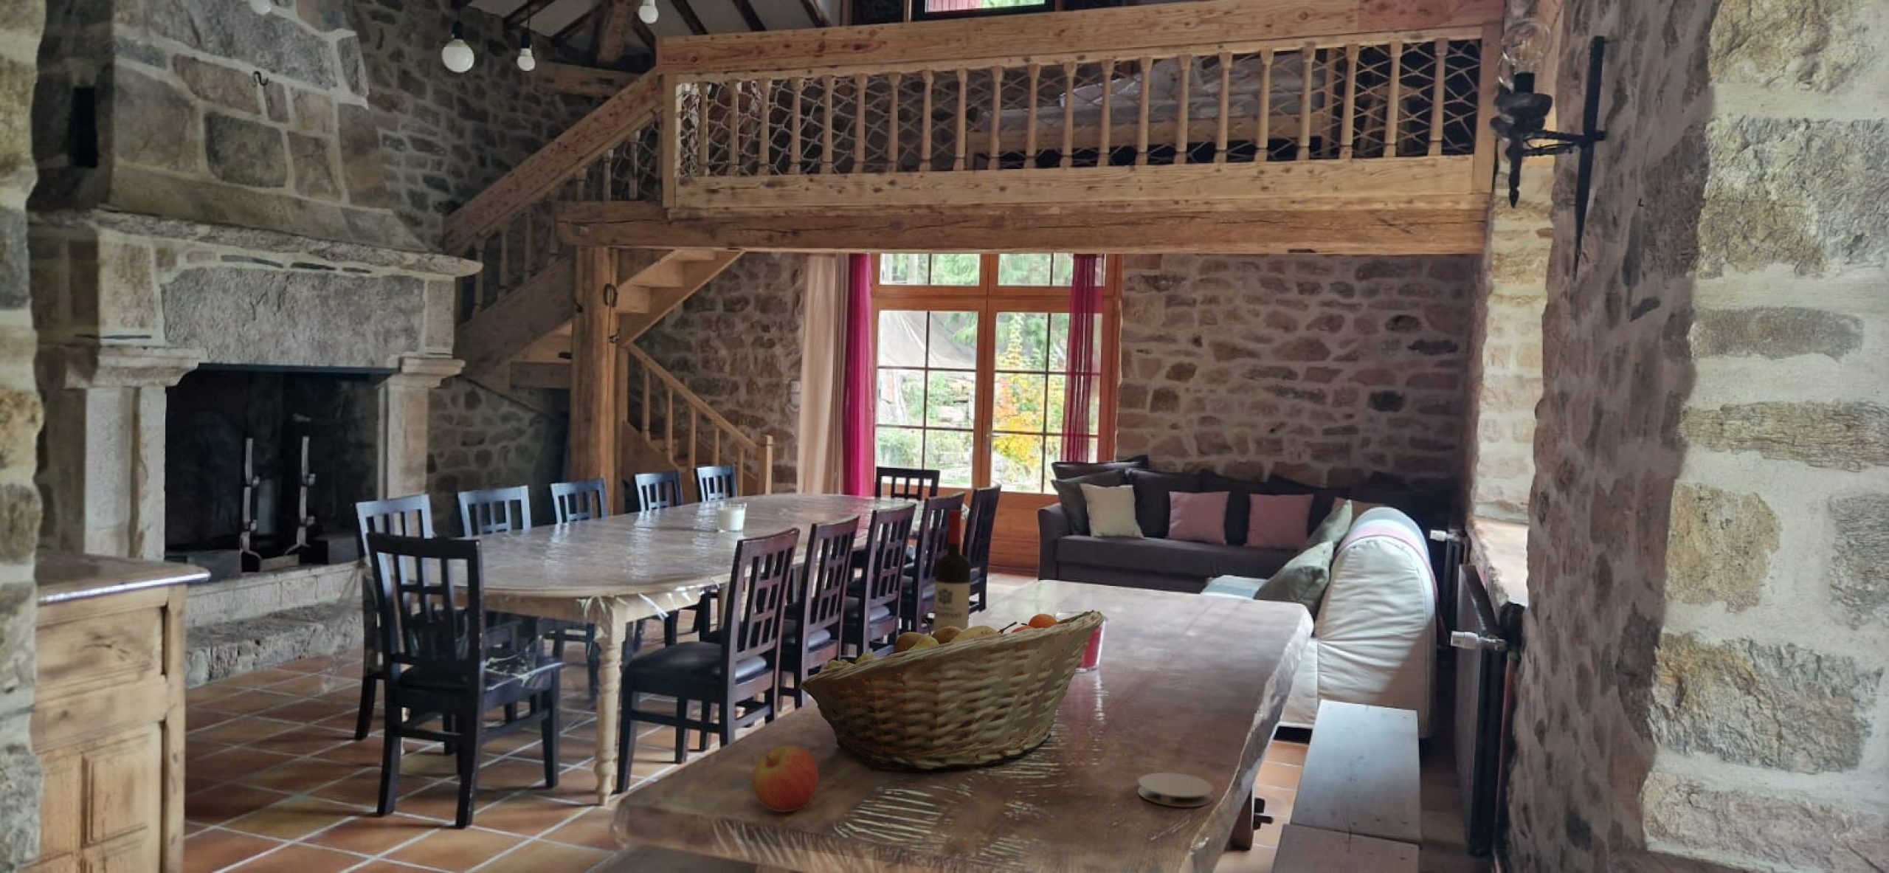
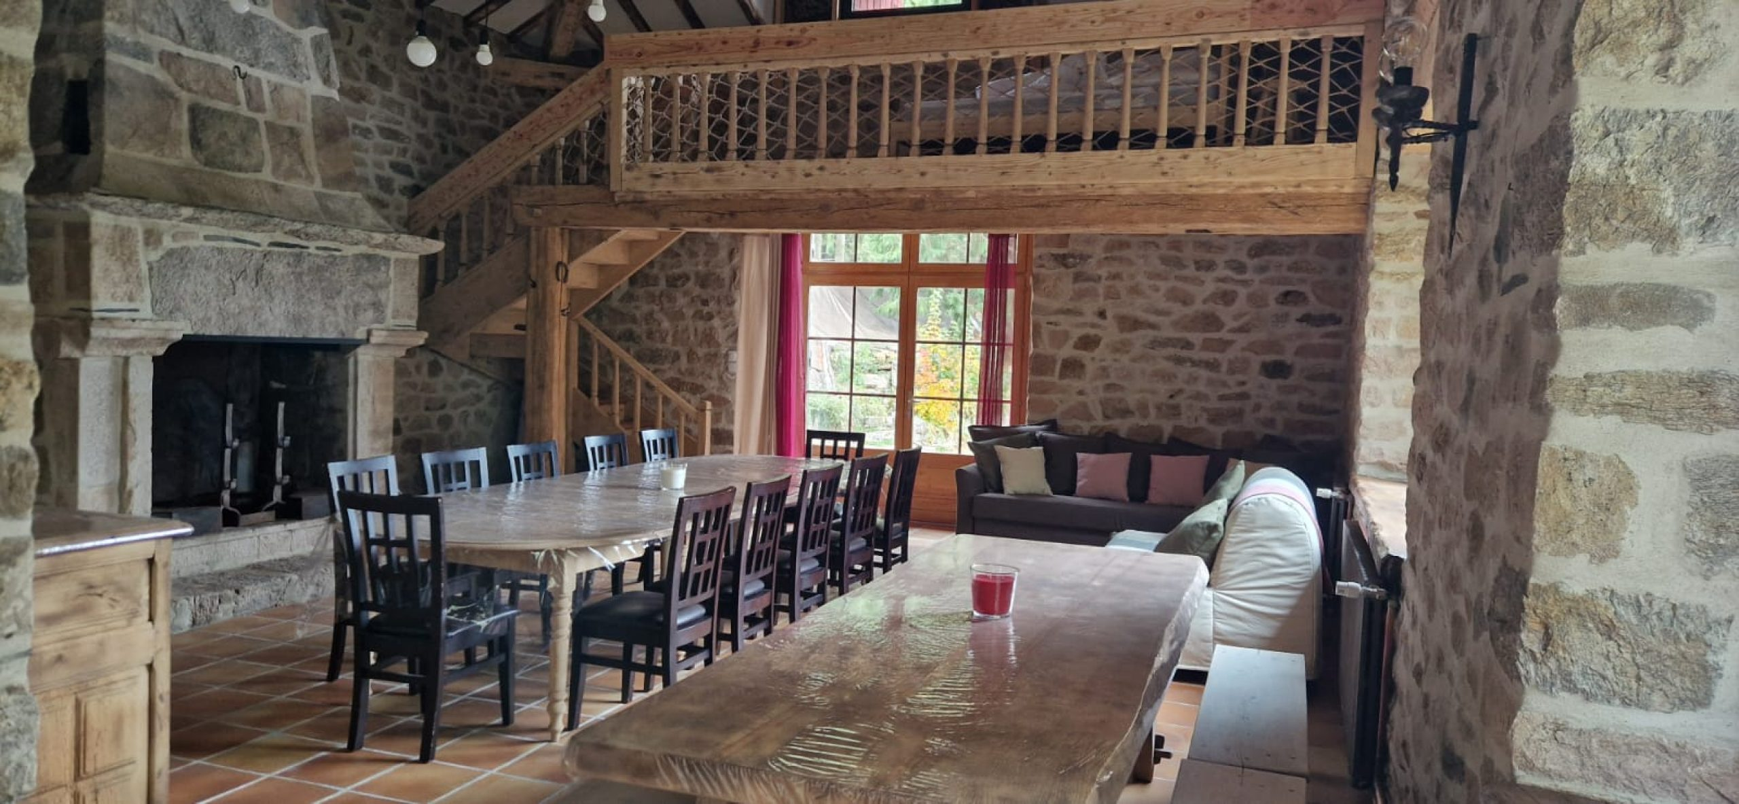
- coaster (1175, 789)
- fruit basket (958, 674)
- apple (785, 779)
- wine bottle (952, 590)
